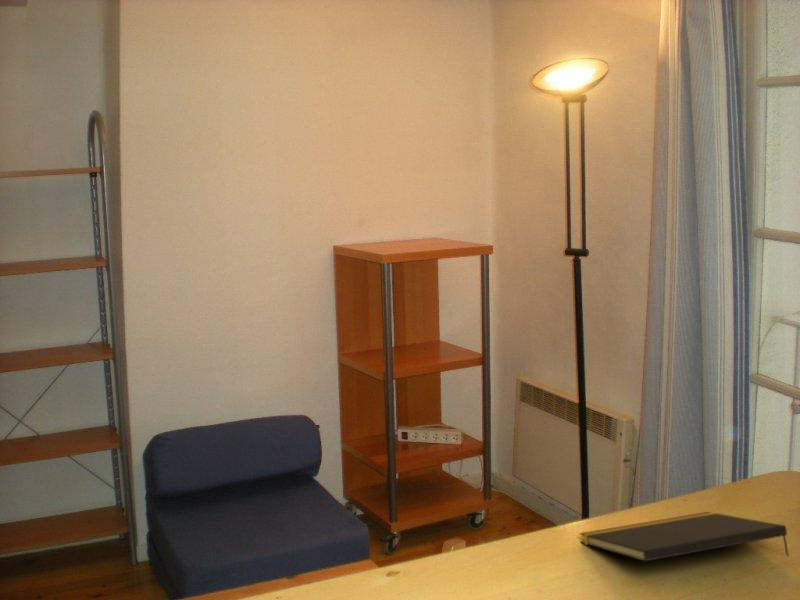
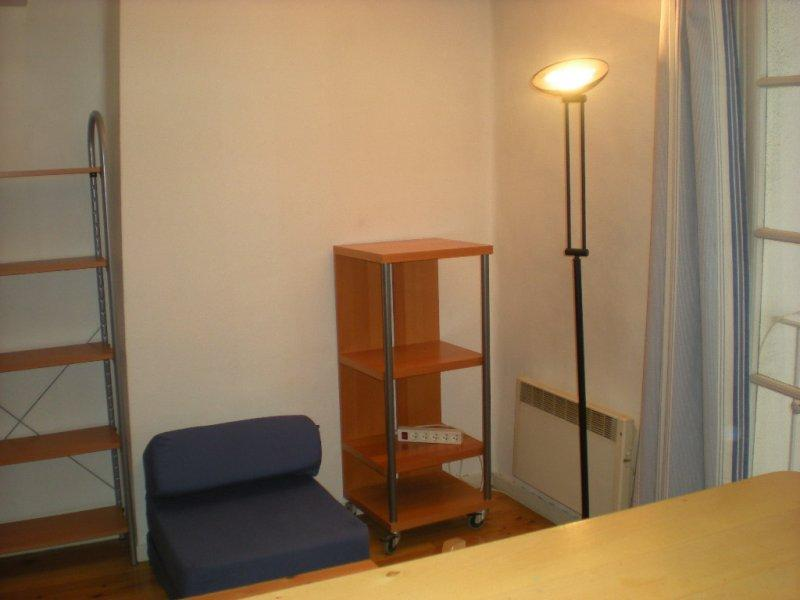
- notepad (679, 534)
